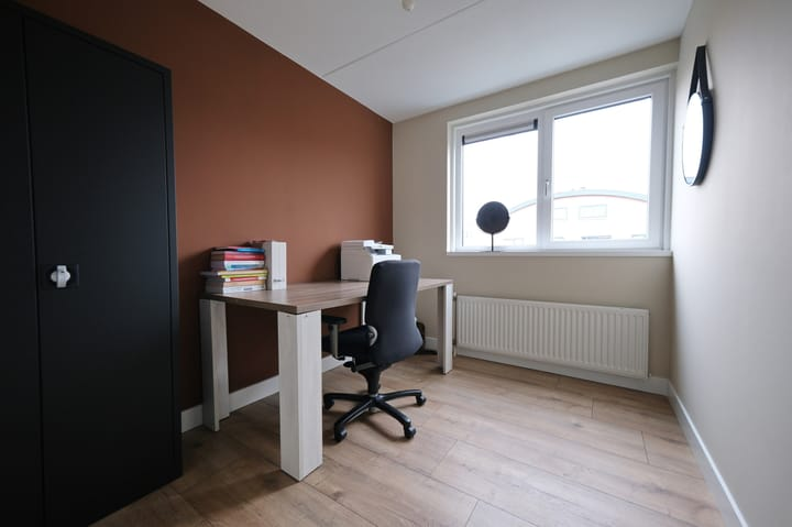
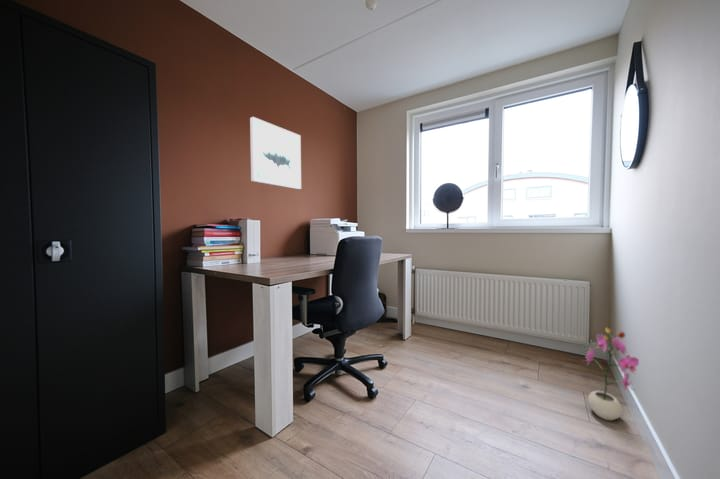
+ potted plant (607, 371)
+ wall art (277, 156)
